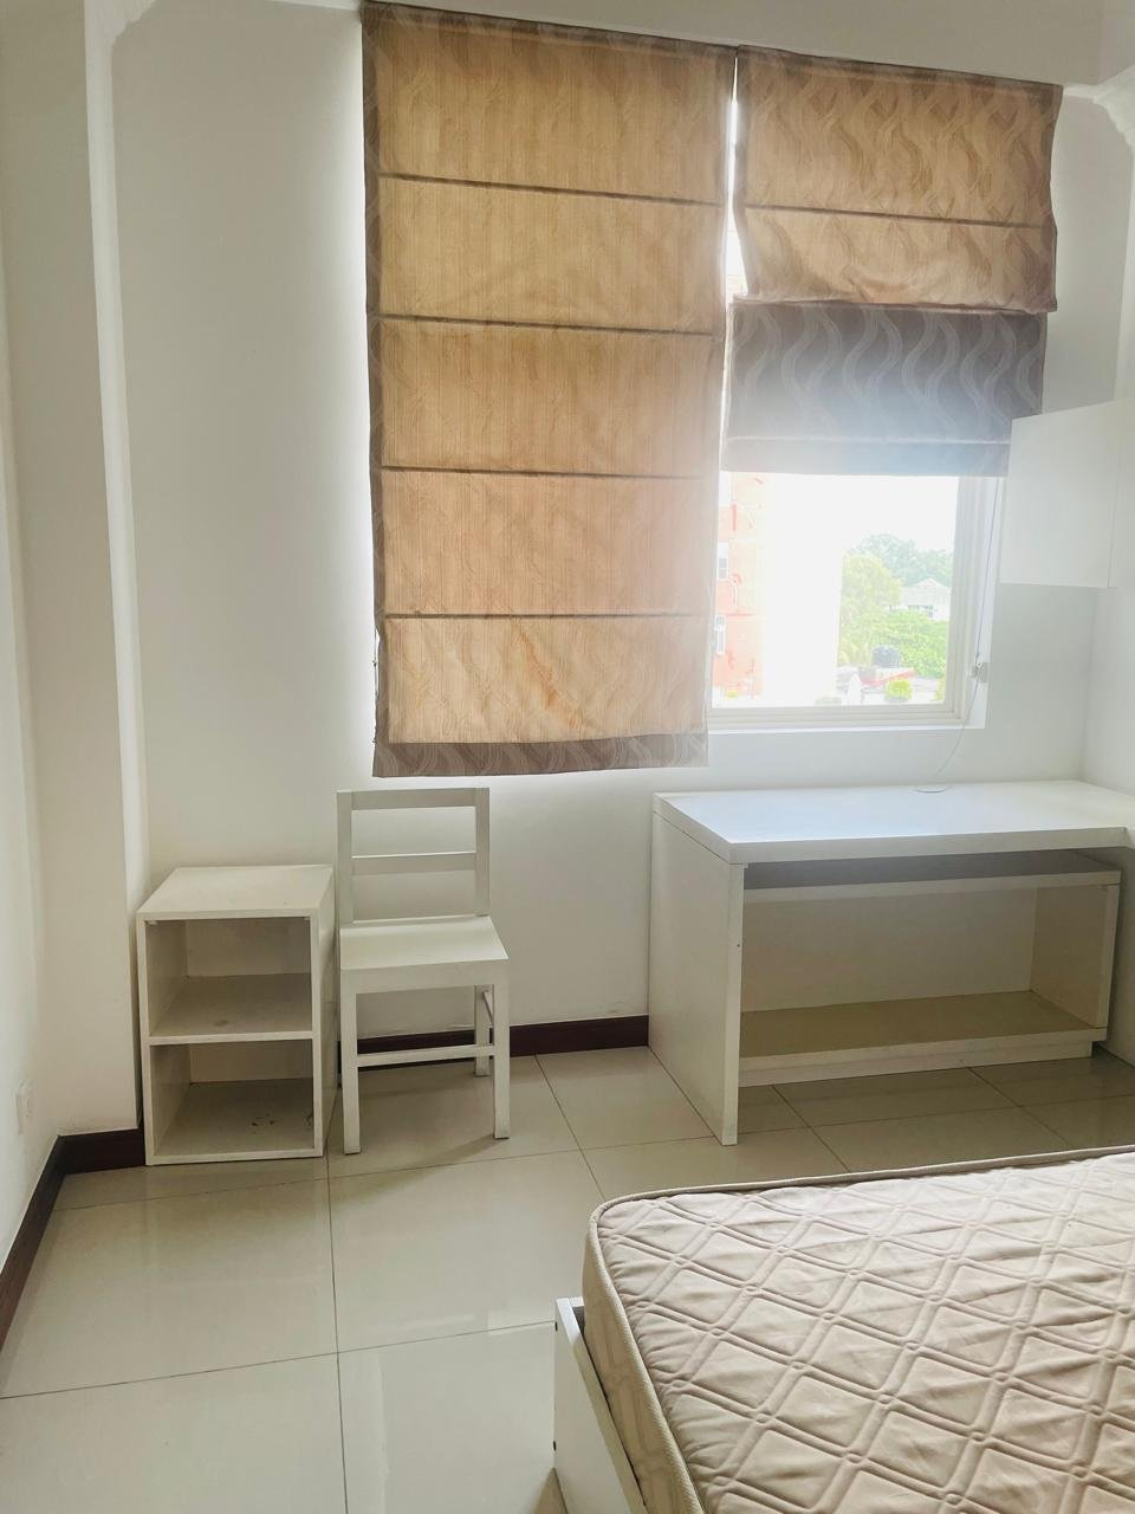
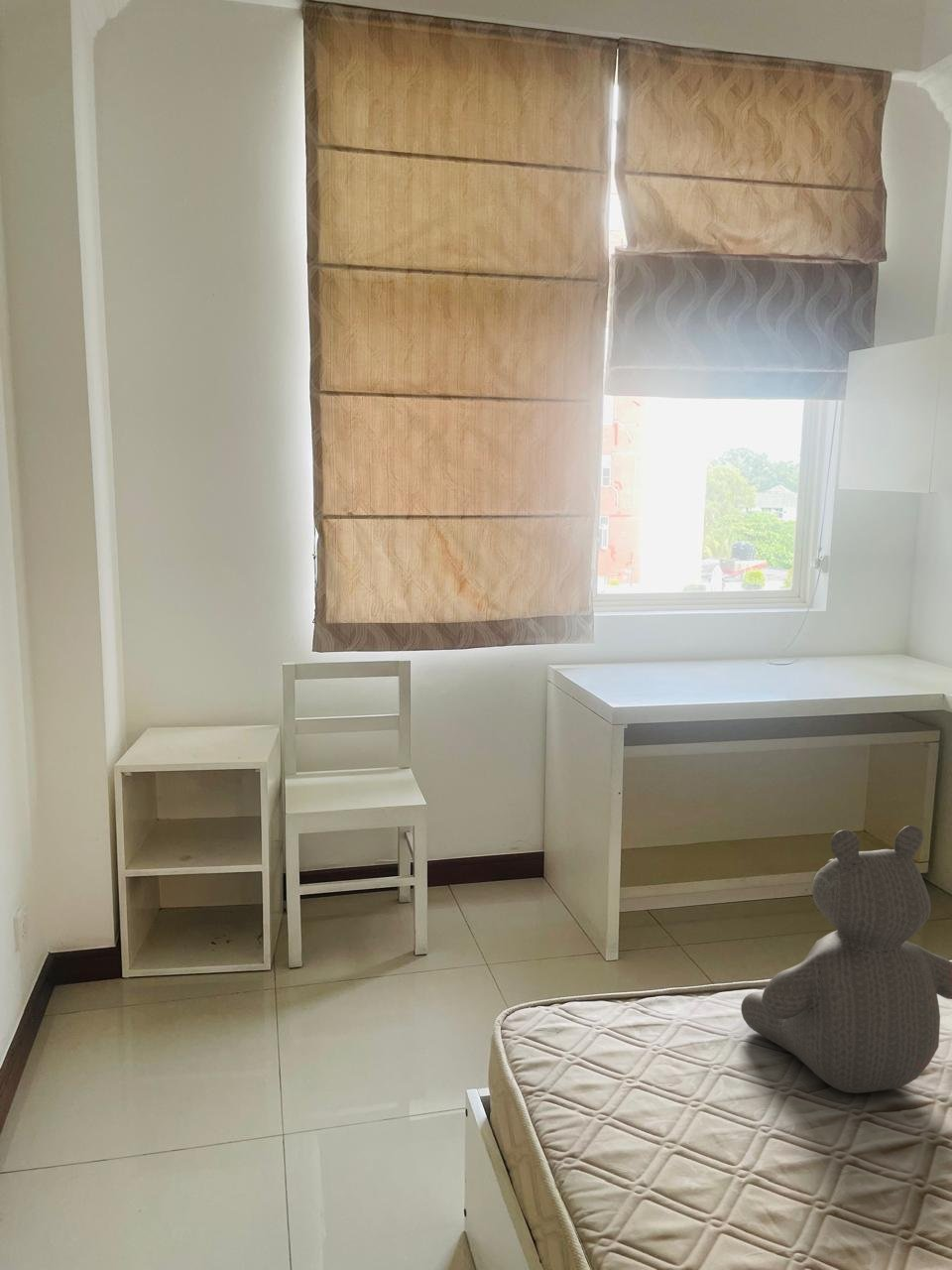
+ teddy bear (844, 939)
